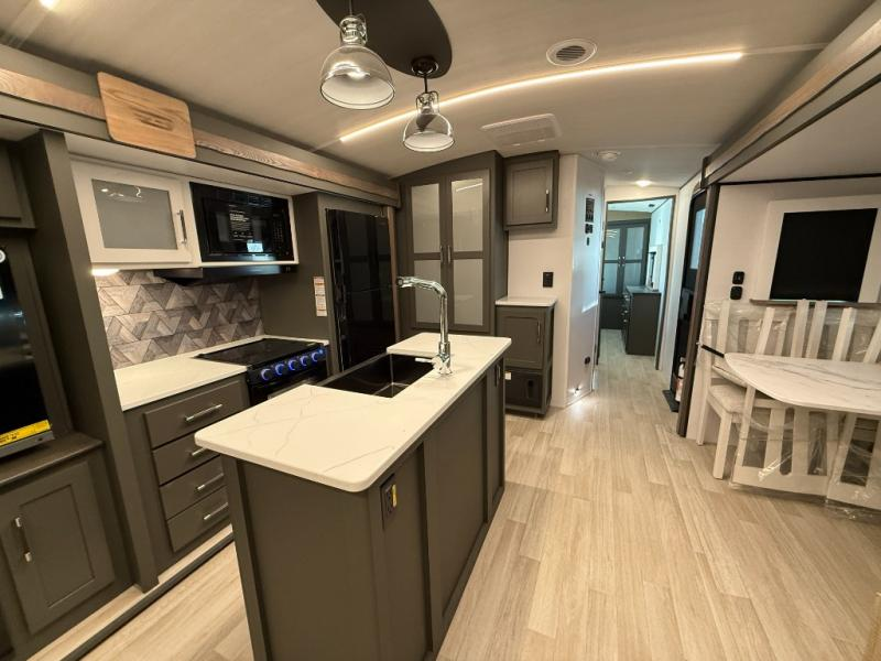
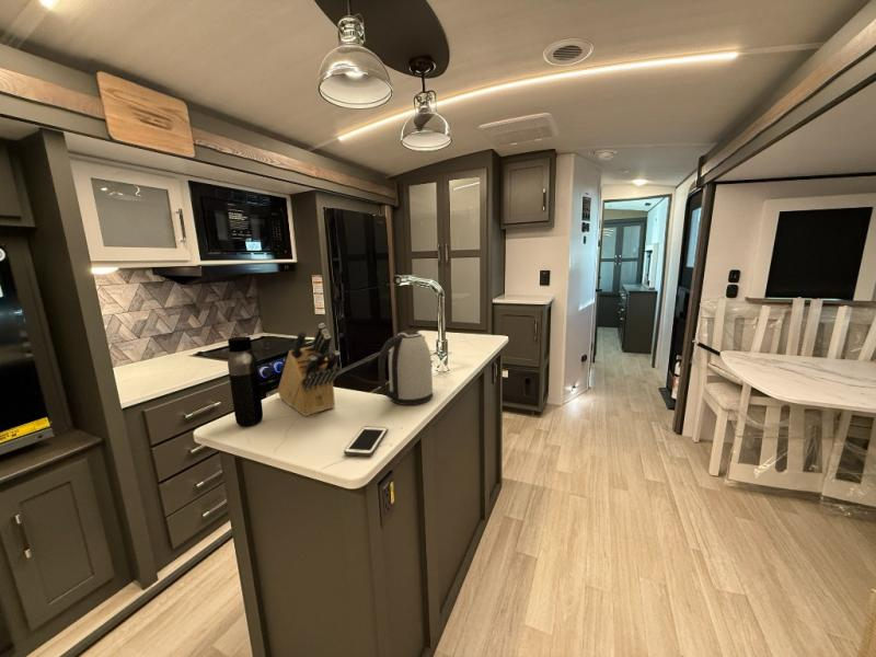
+ water bottle (244, 381)
+ cell phone (367, 440)
+ knife block (306, 364)
+ kettle (404, 366)
